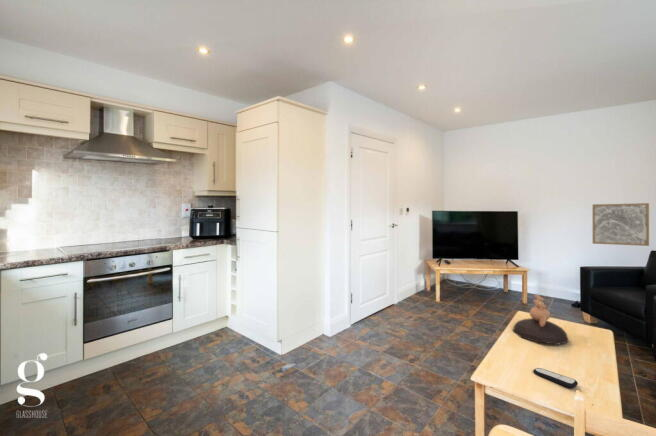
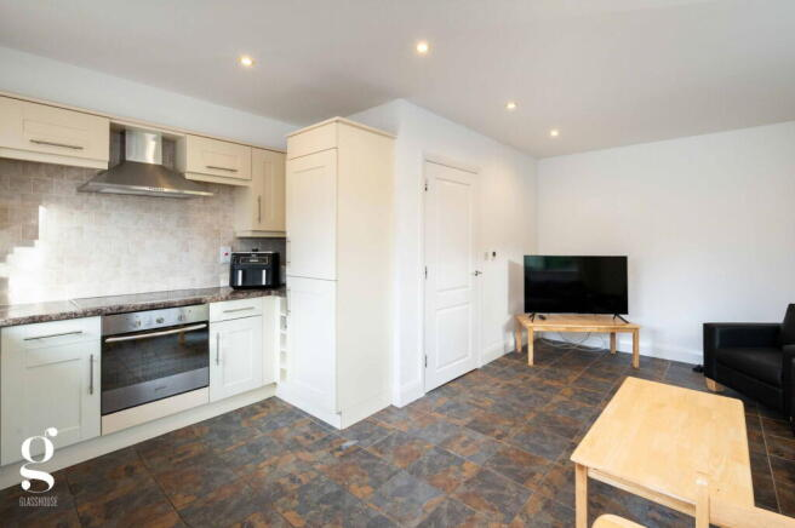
- decorative bowl (539, 315)
- wall art (619, 224)
- remote control (554, 377)
